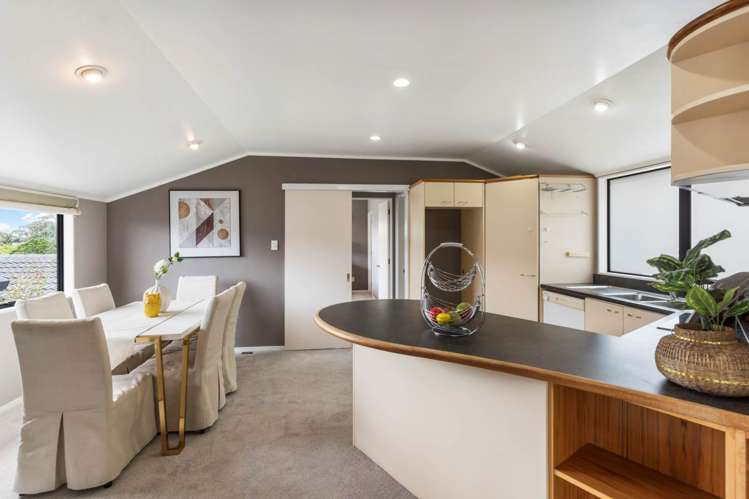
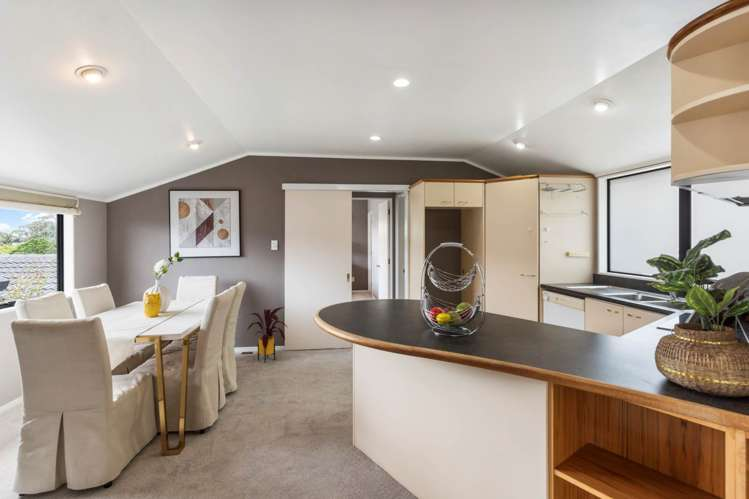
+ house plant (265, 333)
